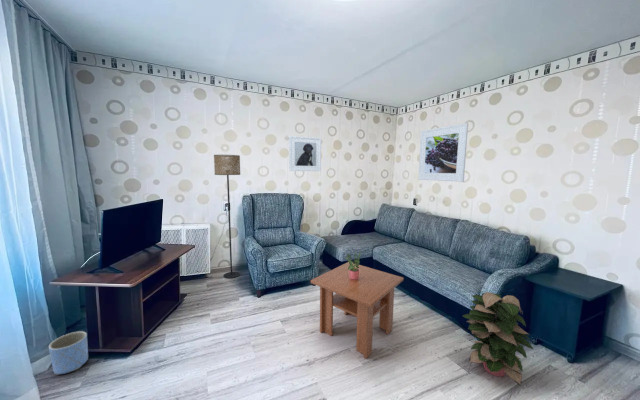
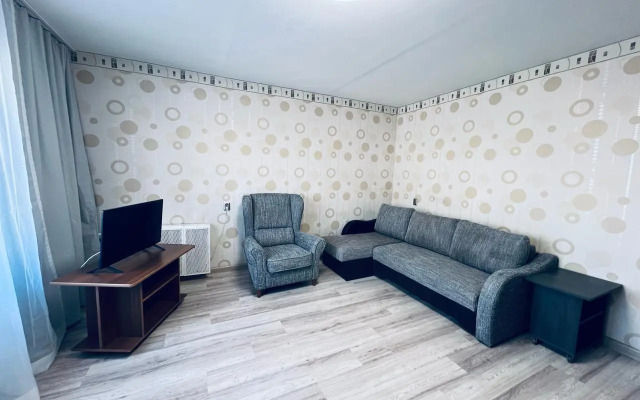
- floor lamp (229, 217)
- coffee table (357, 305)
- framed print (305, 154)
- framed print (440, 154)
- potted plant (350, 265)
- decorative plant (496, 333)
- planter (70, 352)
